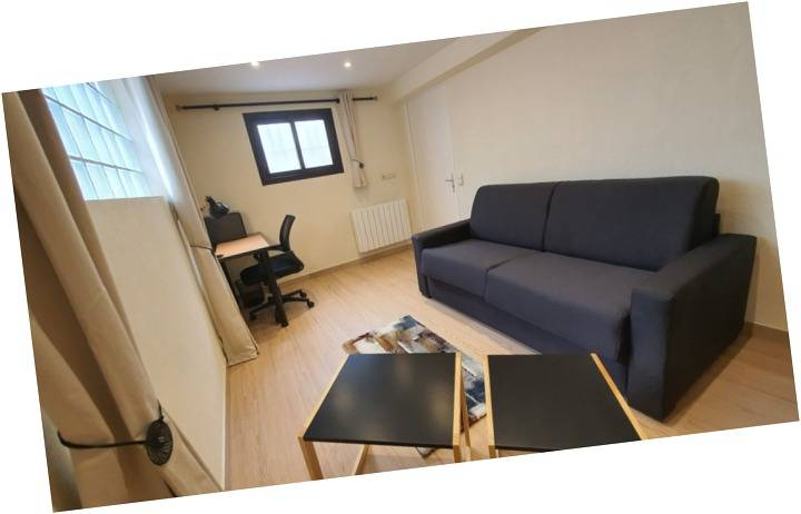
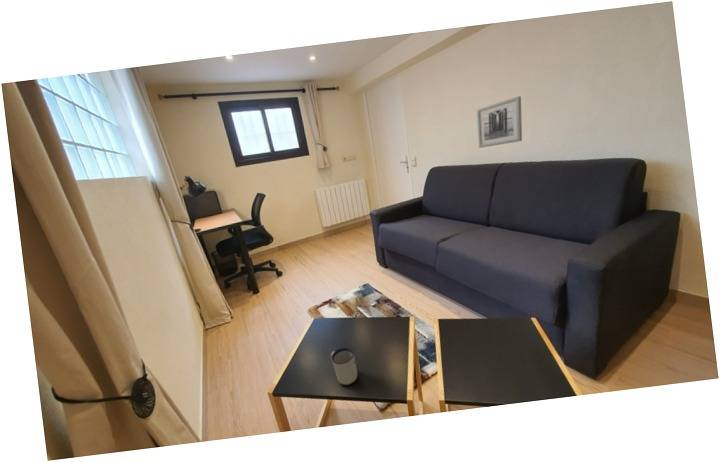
+ wall art (497, 124)
+ mug (342, 364)
